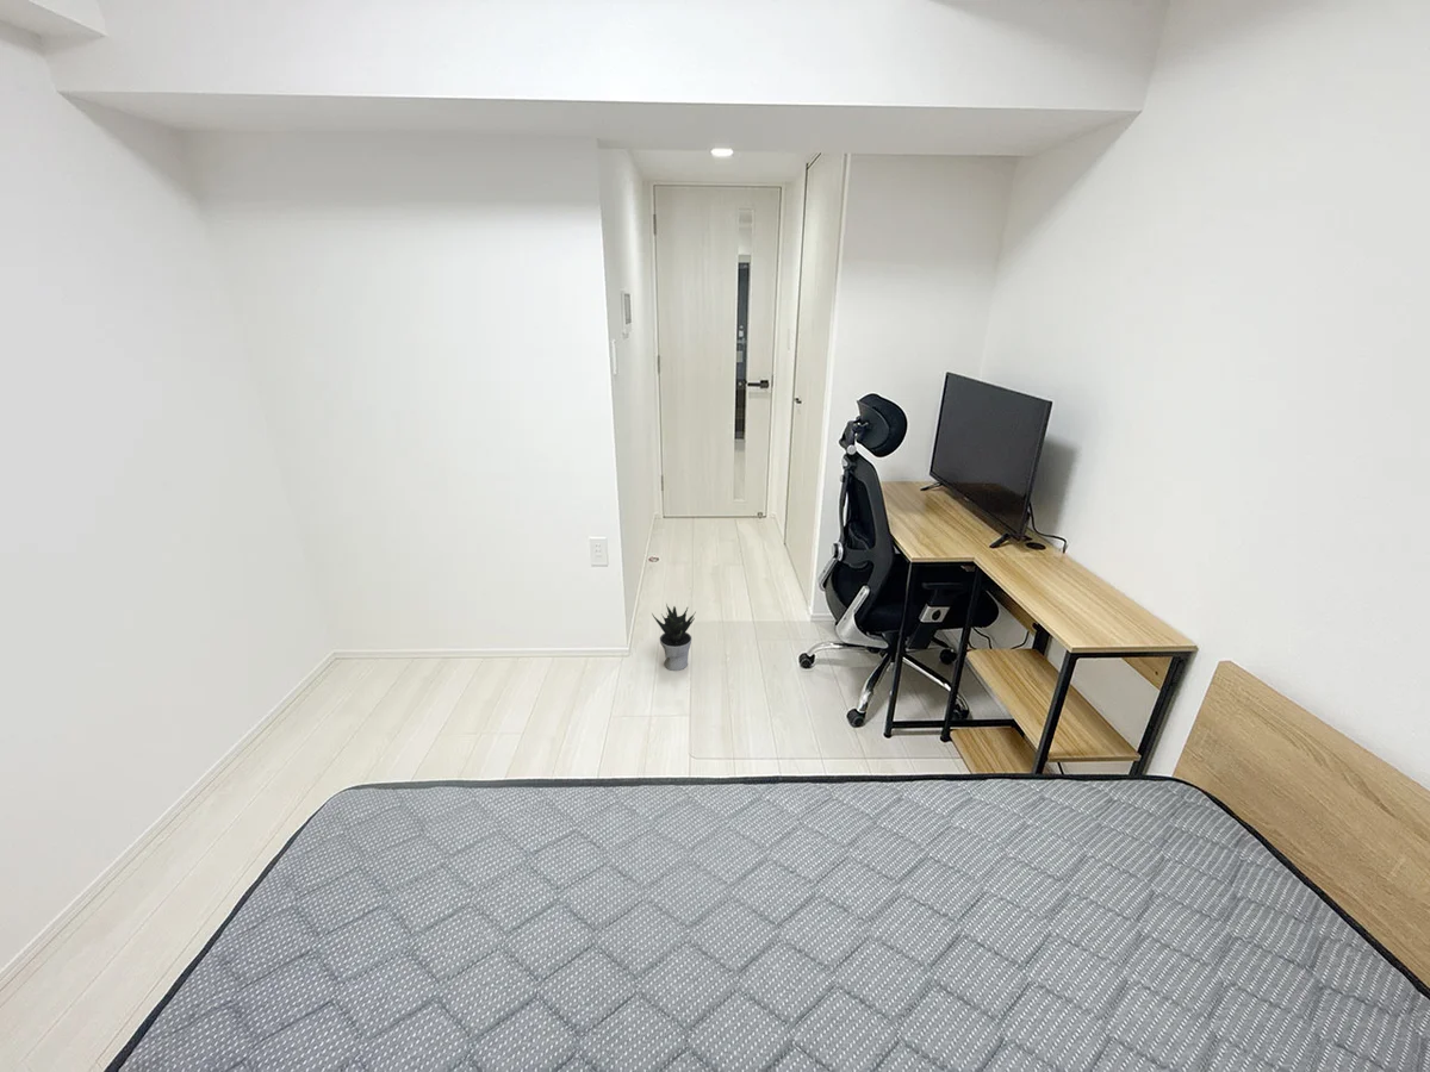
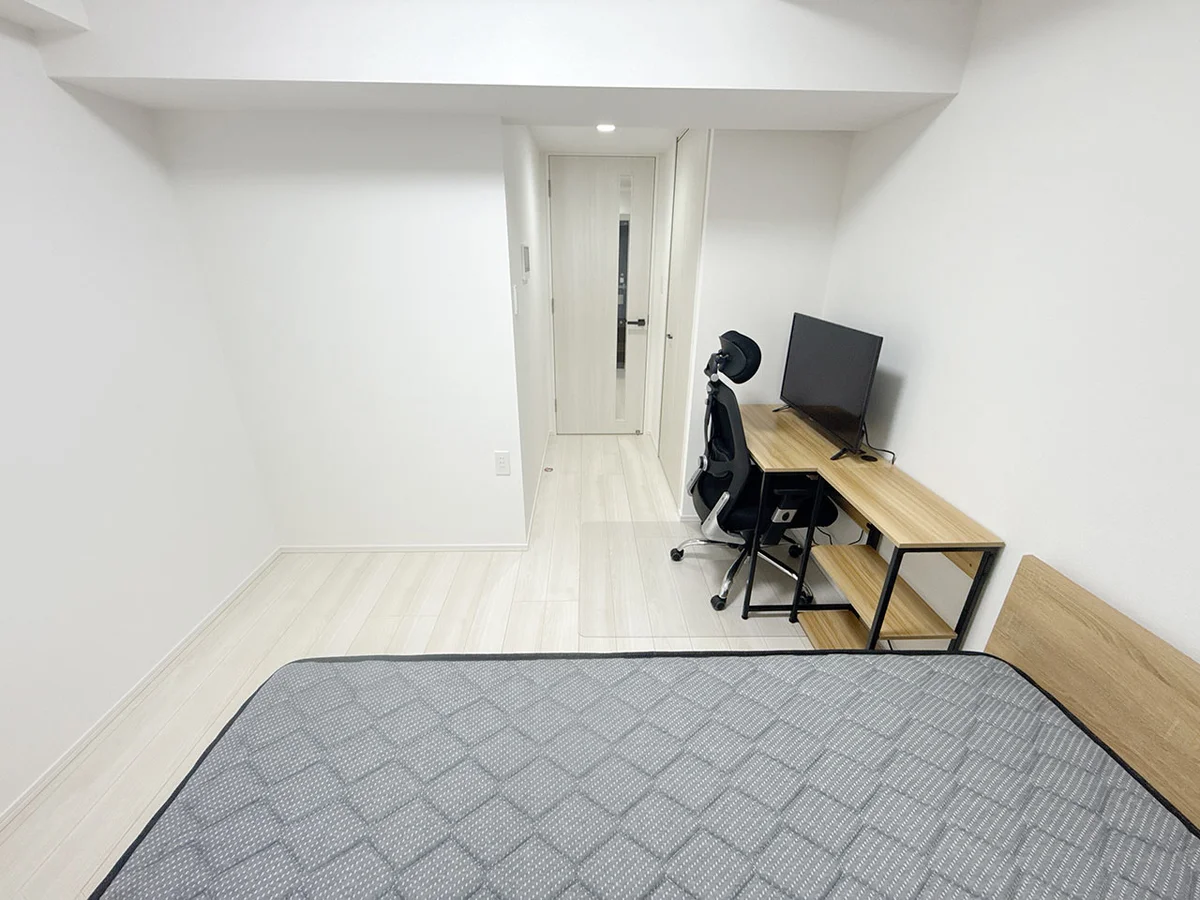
- potted plant (673, 636)
